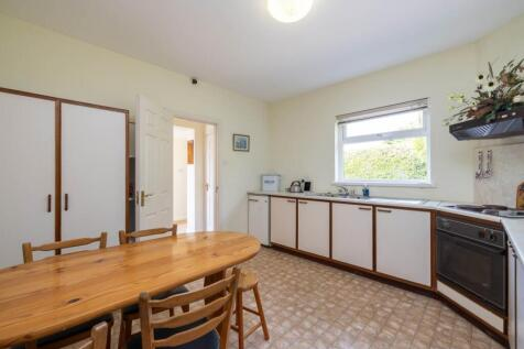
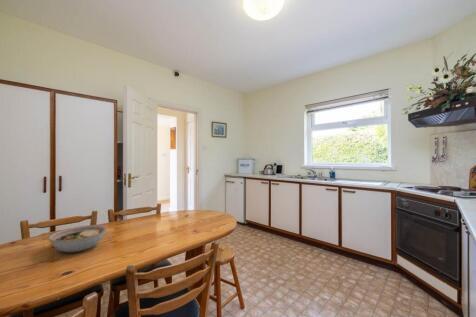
+ bowl (79, 240)
